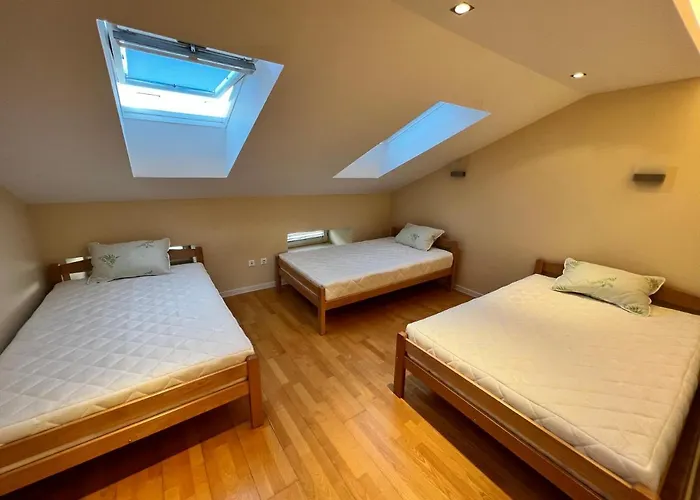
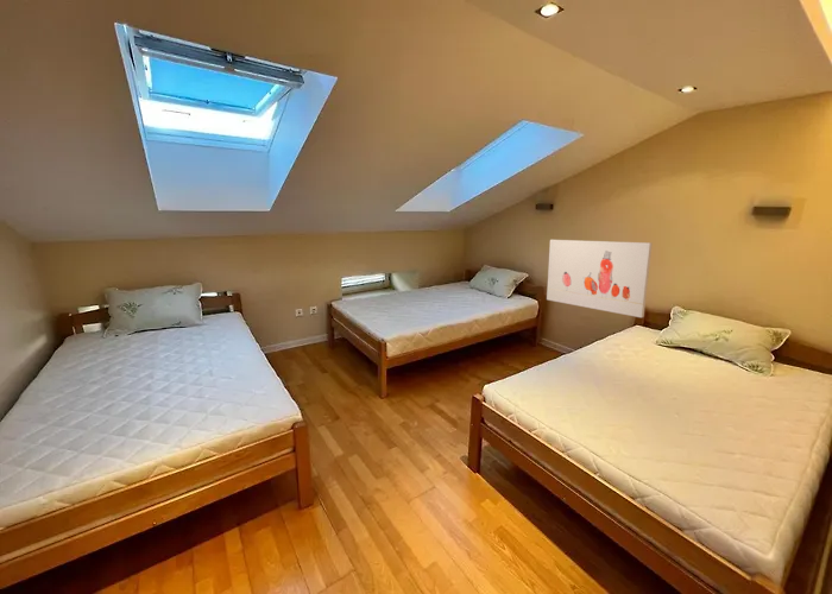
+ wall art (592, 274)
